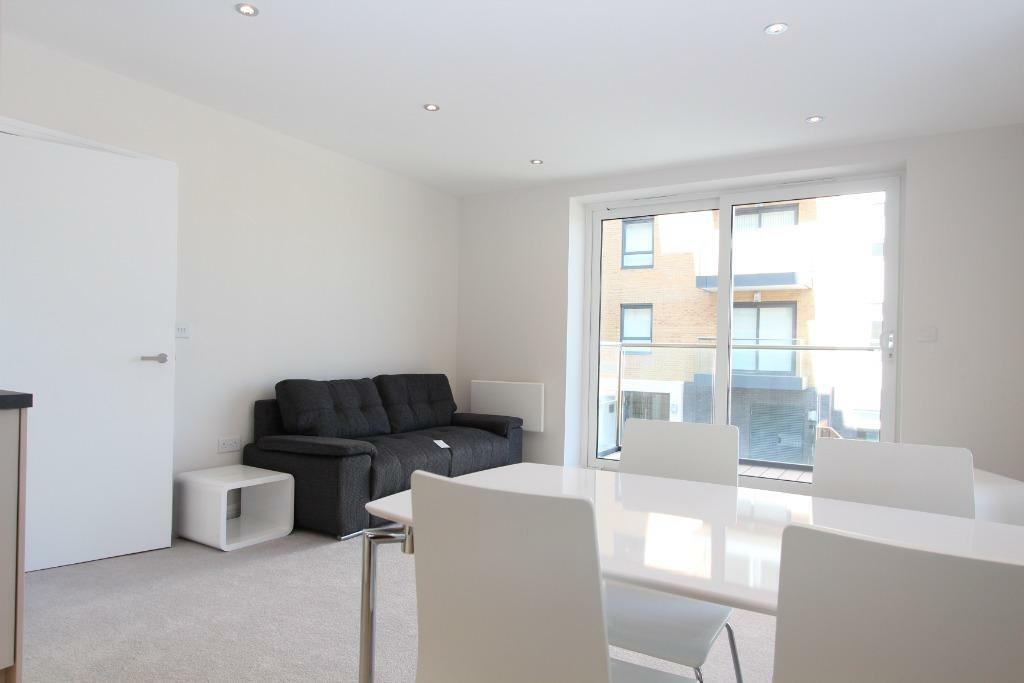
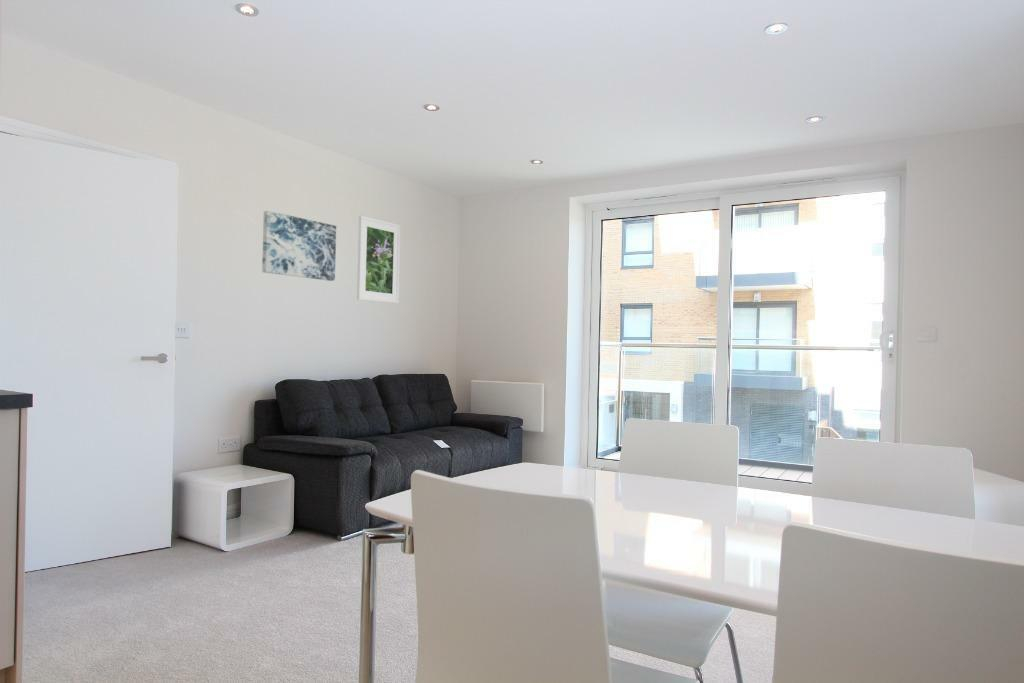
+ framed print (379, 261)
+ wall art (301, 247)
